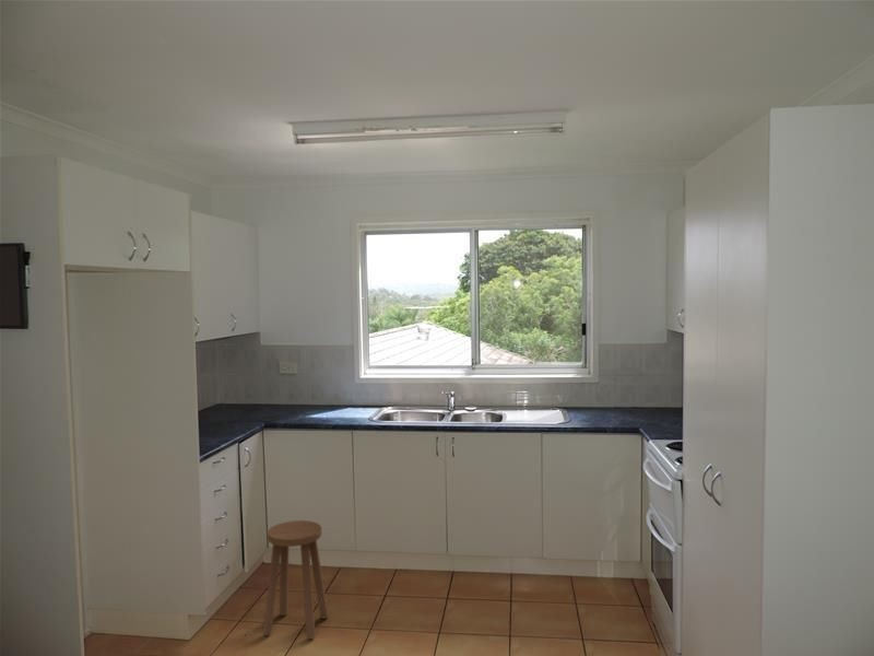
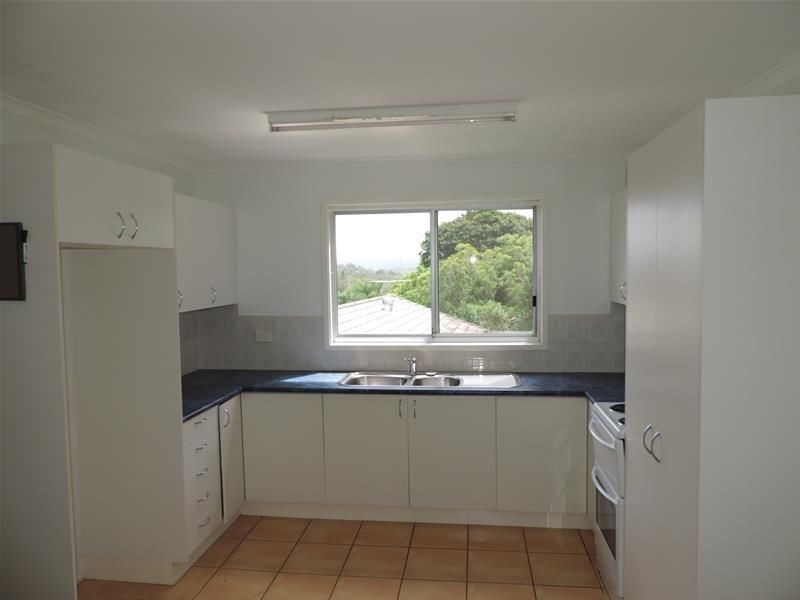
- stool (303, 577)
